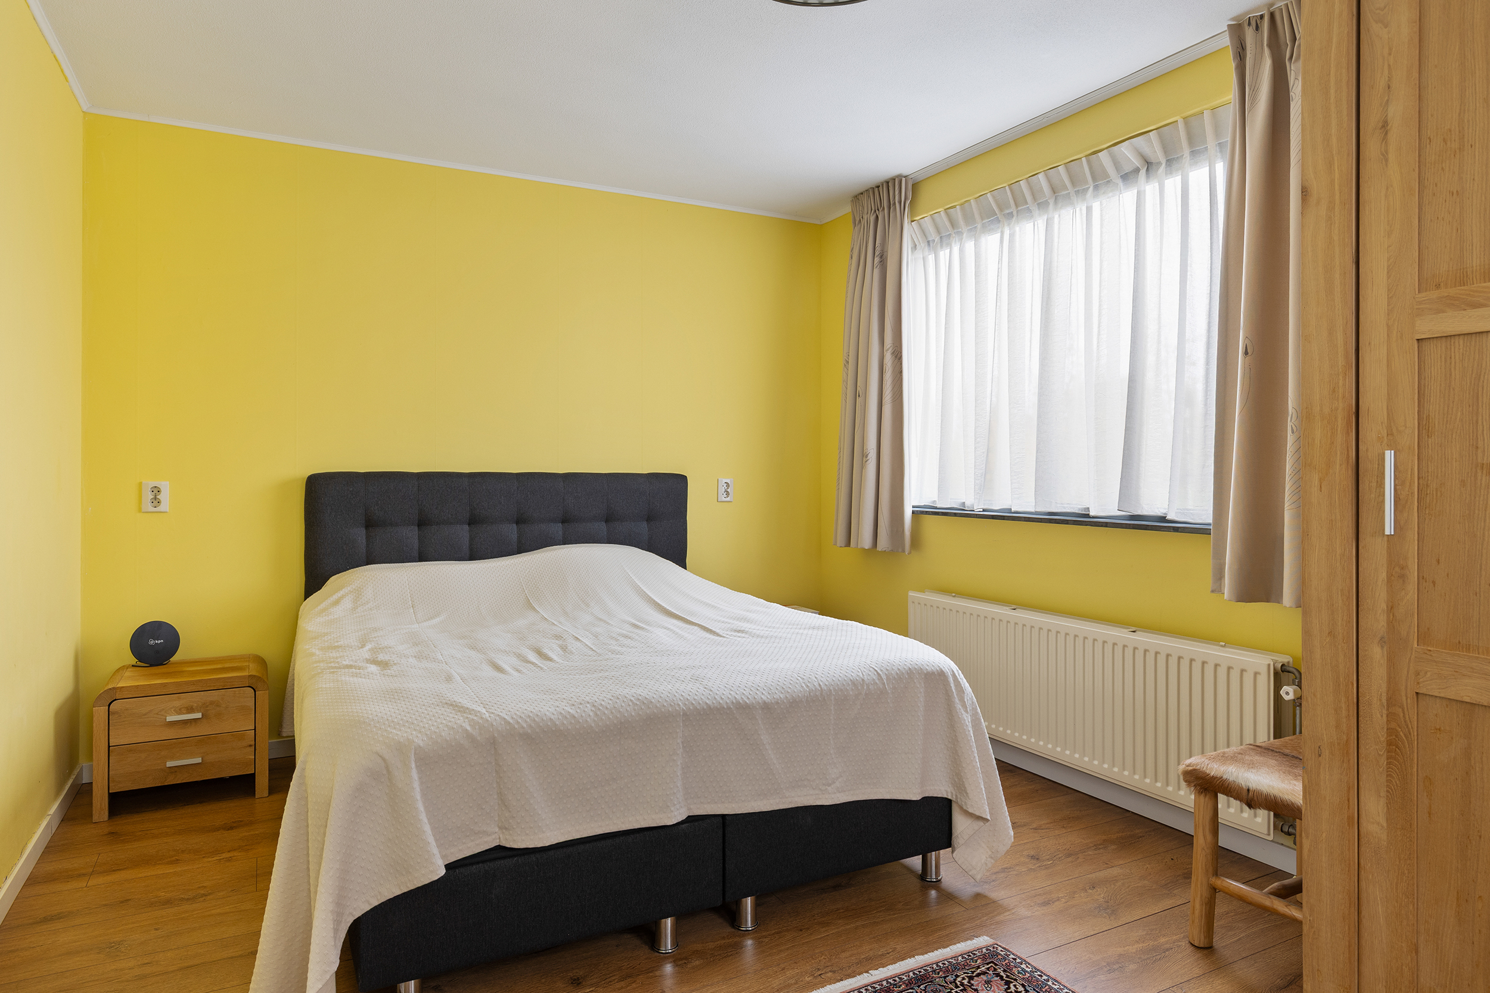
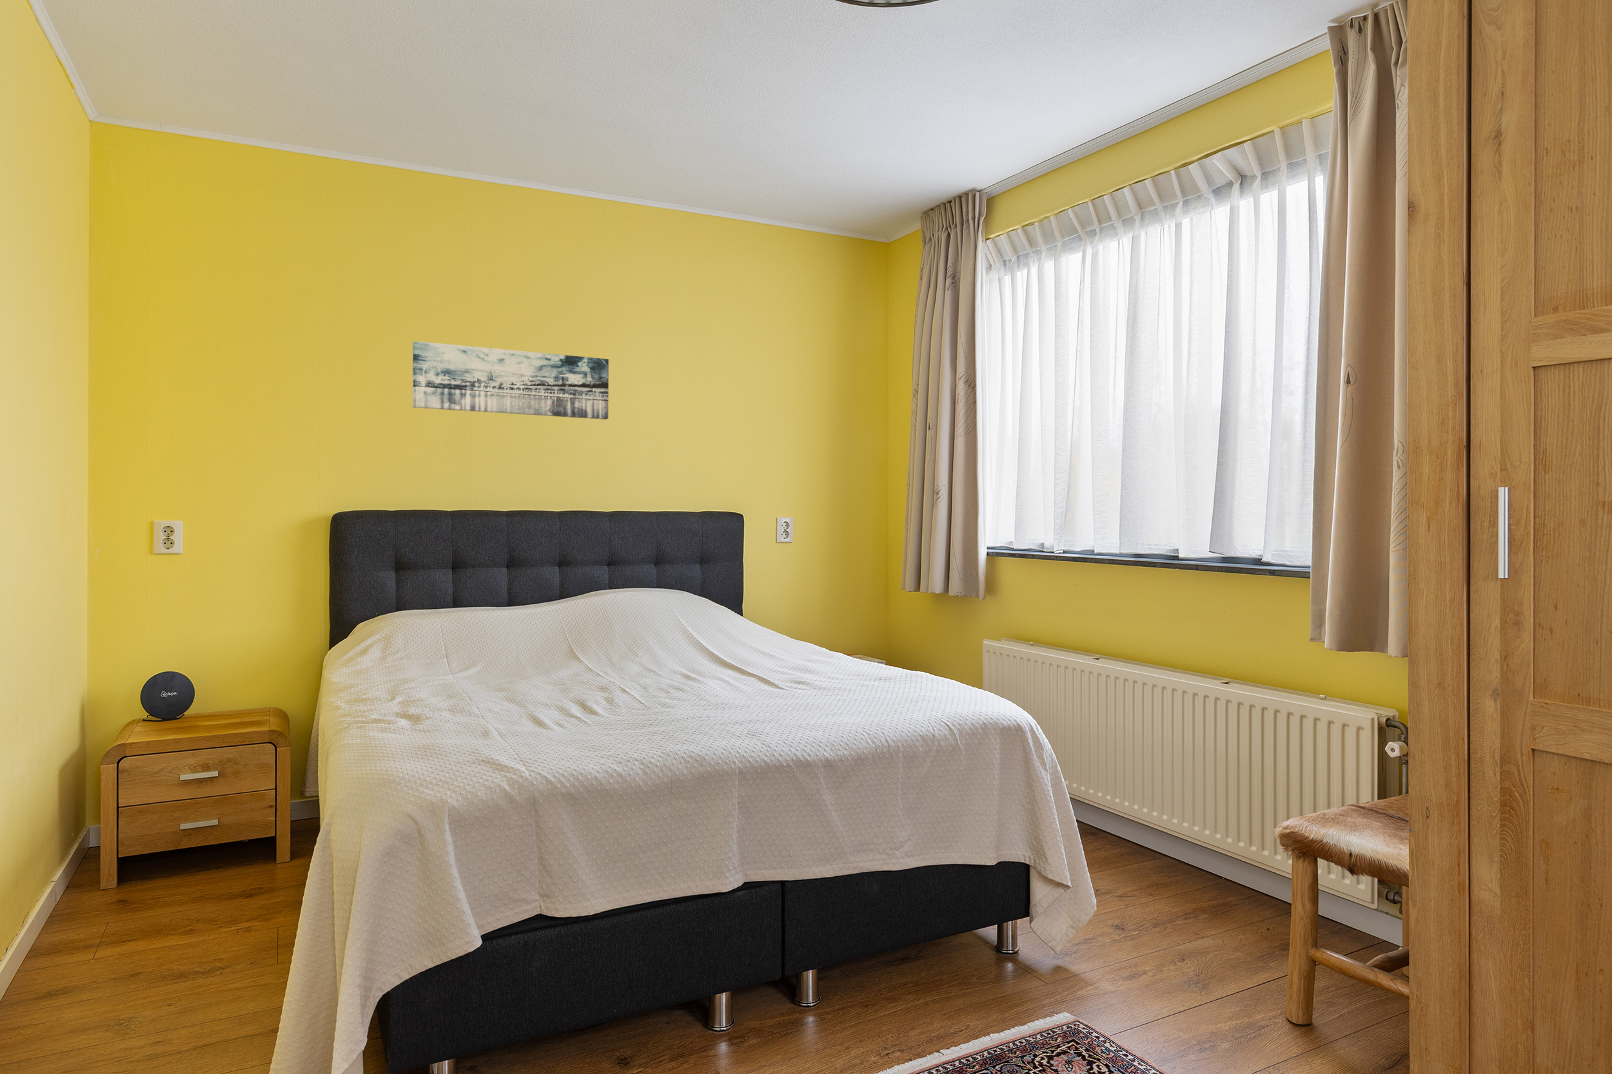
+ wall art (515, 382)
